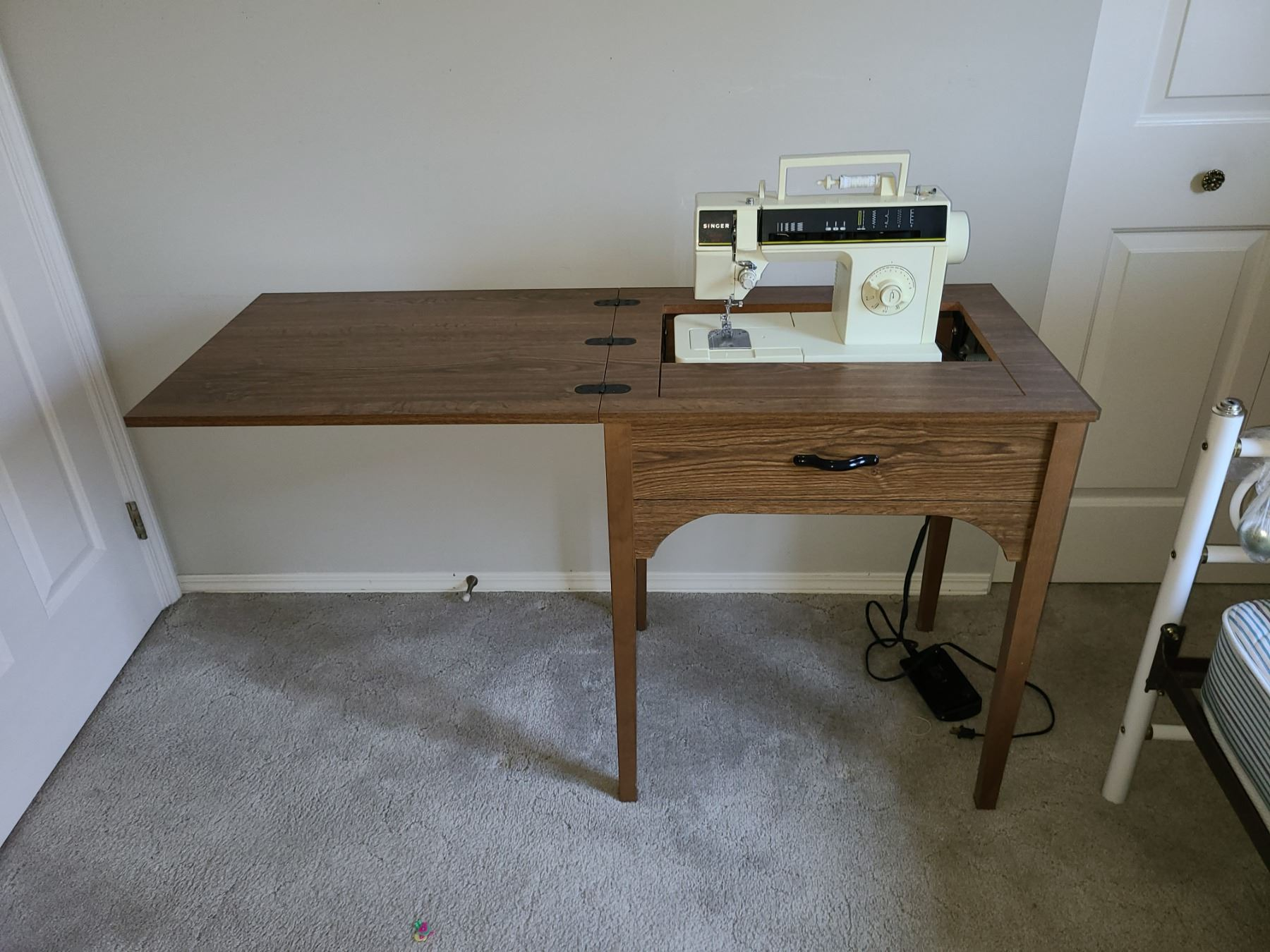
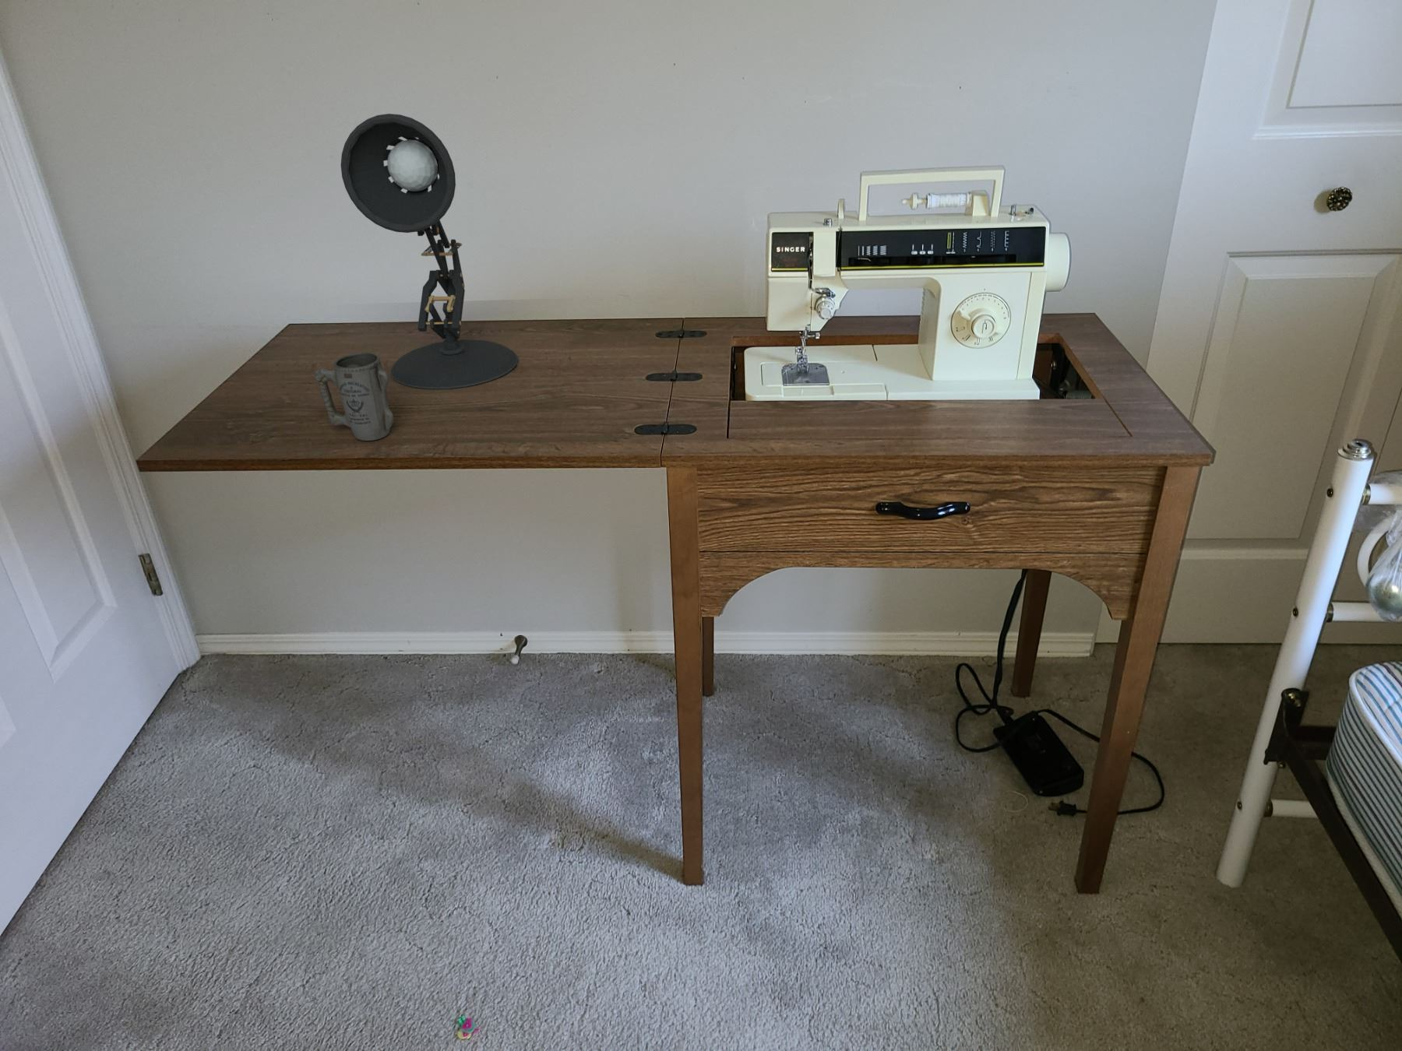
+ mug (355, 397)
+ desk lamp (433, 244)
